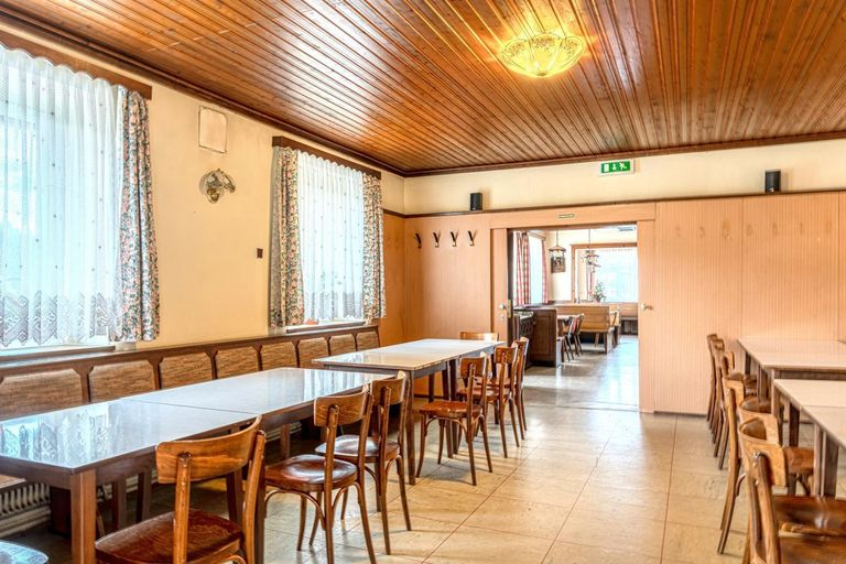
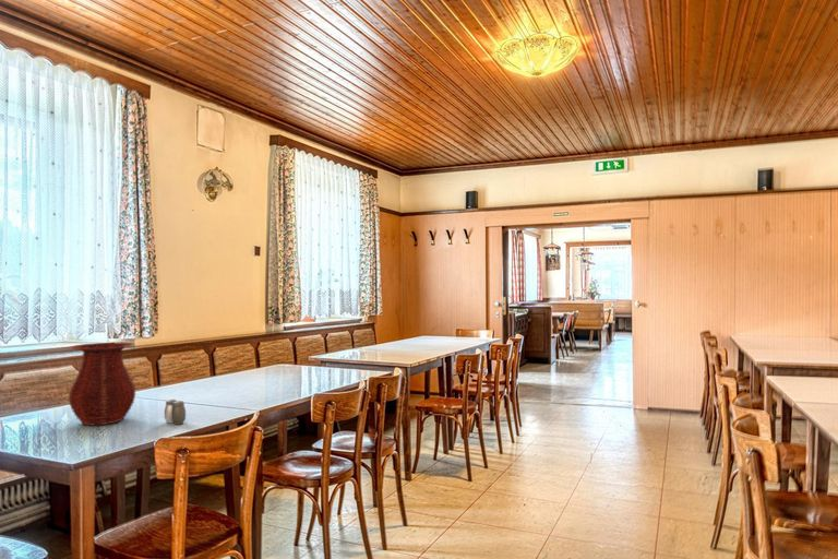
+ vase (103, 383)
+ salt and pepper shaker (175, 411)
